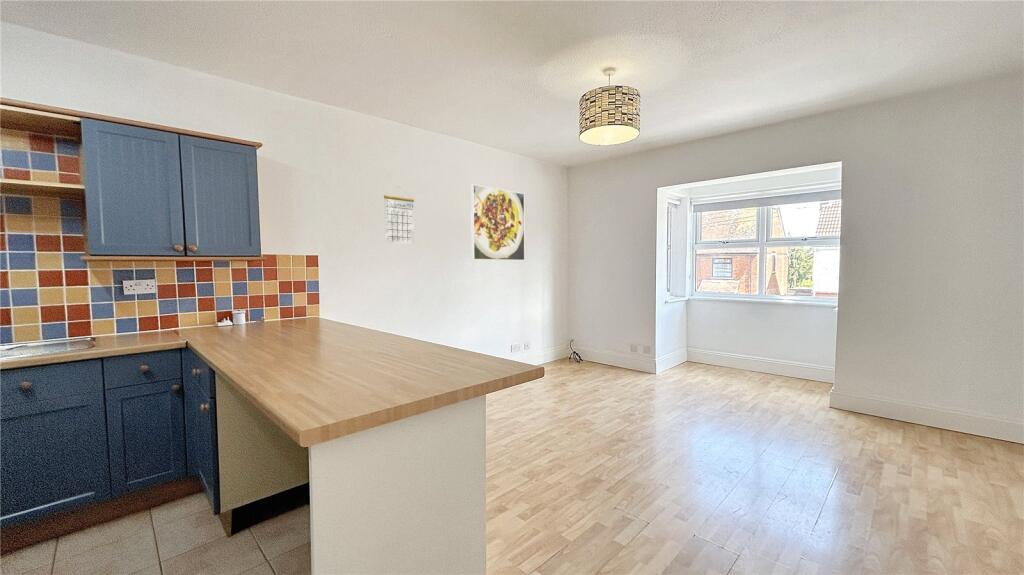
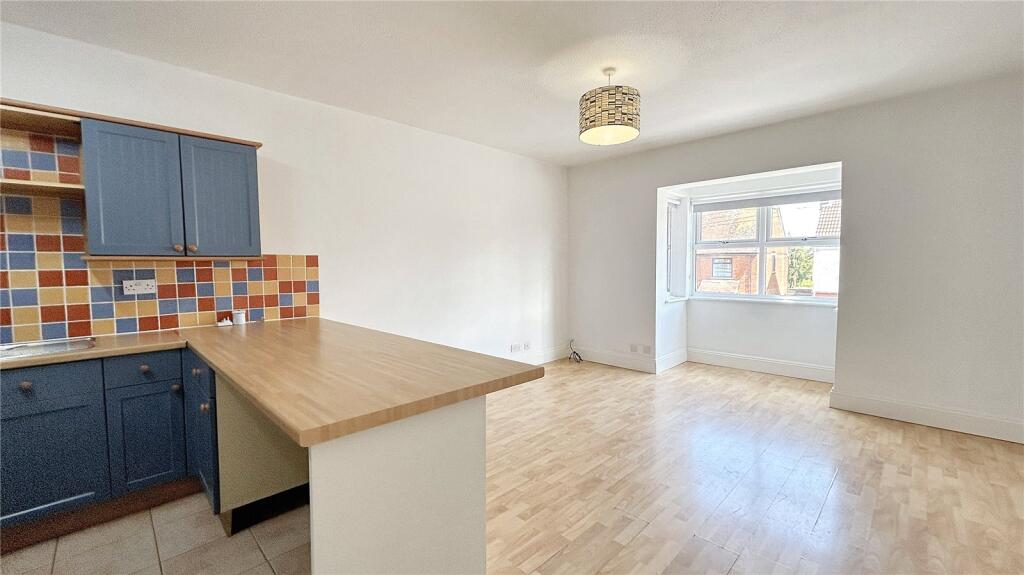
- calendar (399, 215)
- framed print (499, 224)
